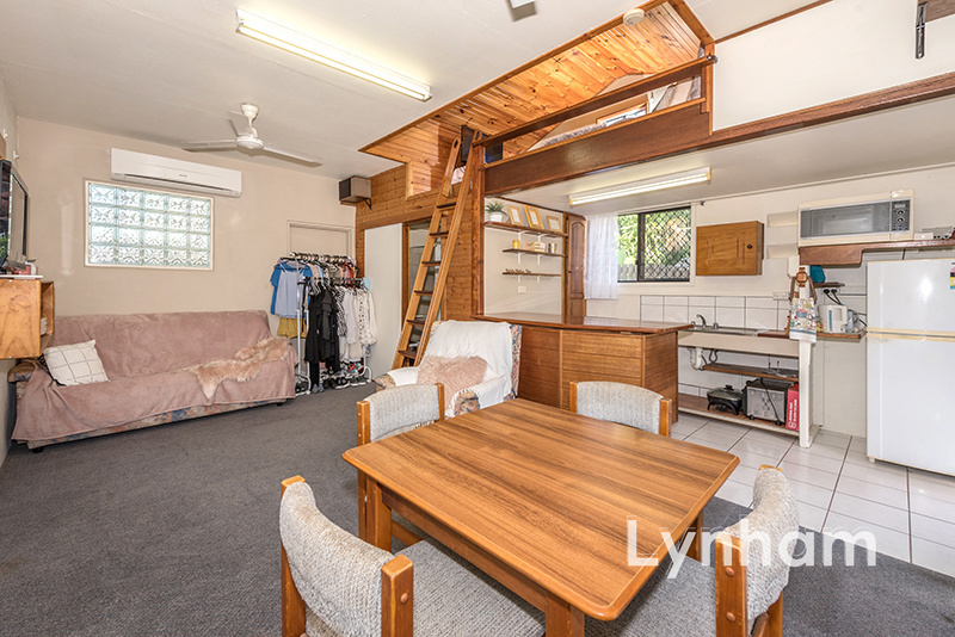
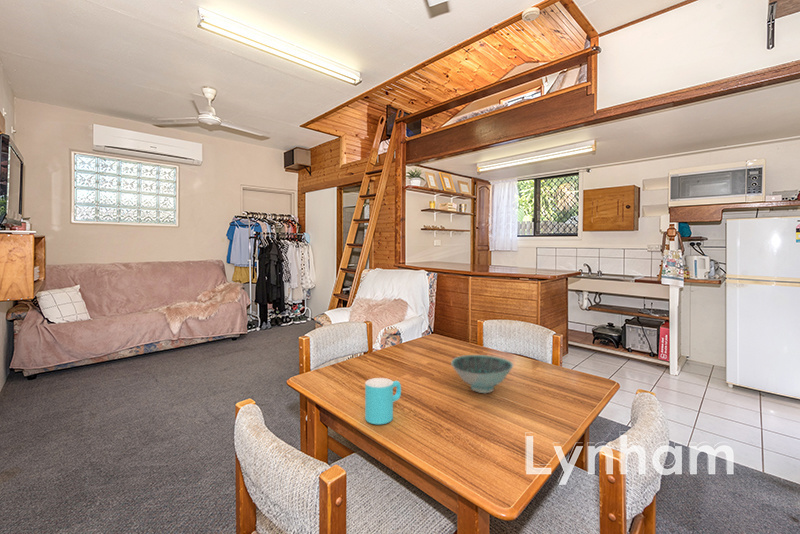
+ cup (384, 399)
+ bowl (481, 375)
